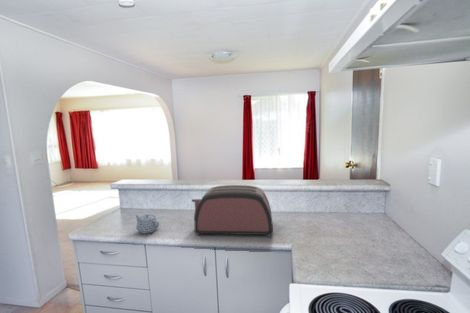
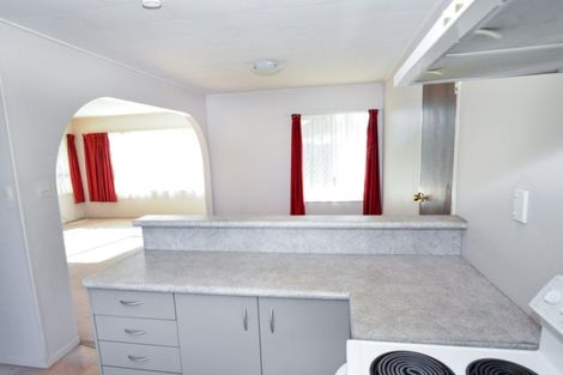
- teapot (146, 222)
- toaster (231, 208)
